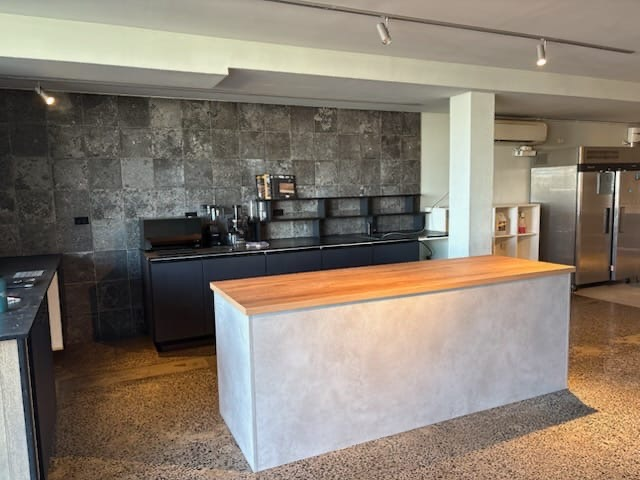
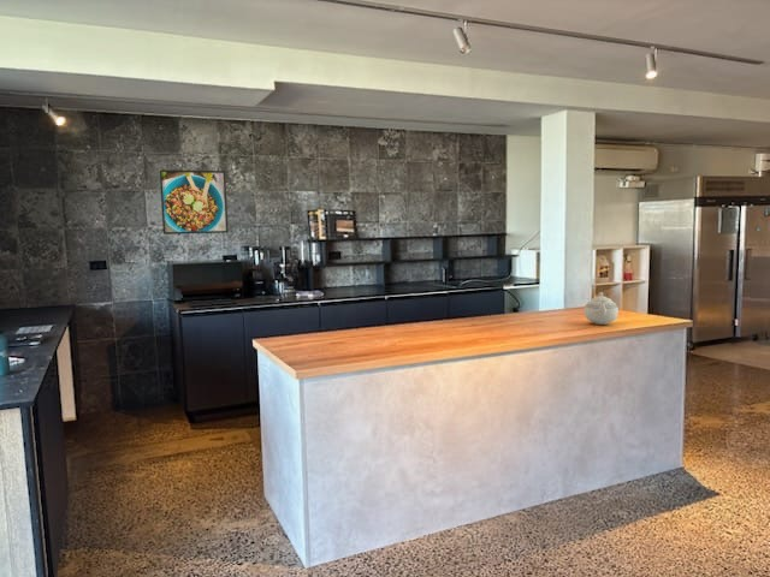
+ teapot (600, 308)
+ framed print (194, 202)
